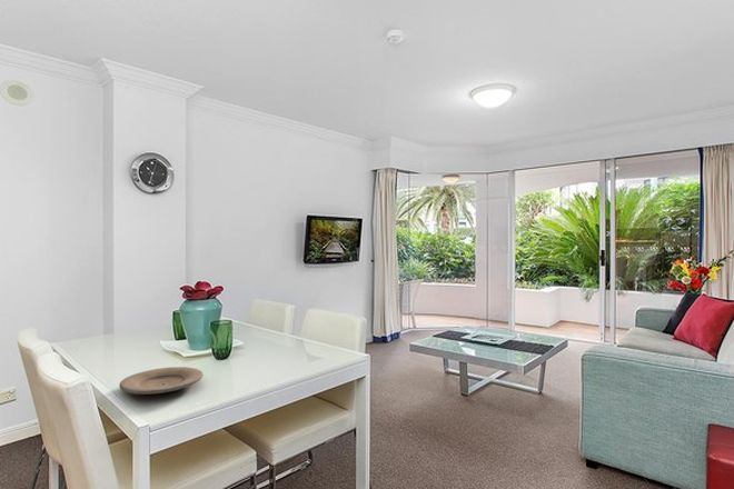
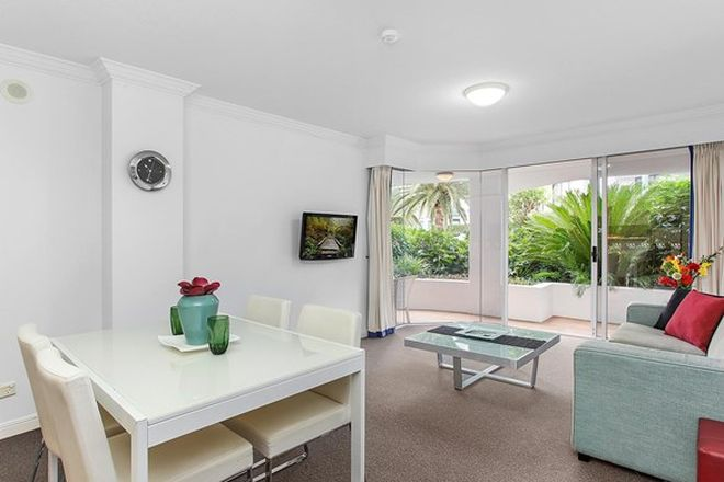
- plate (162, 382)
